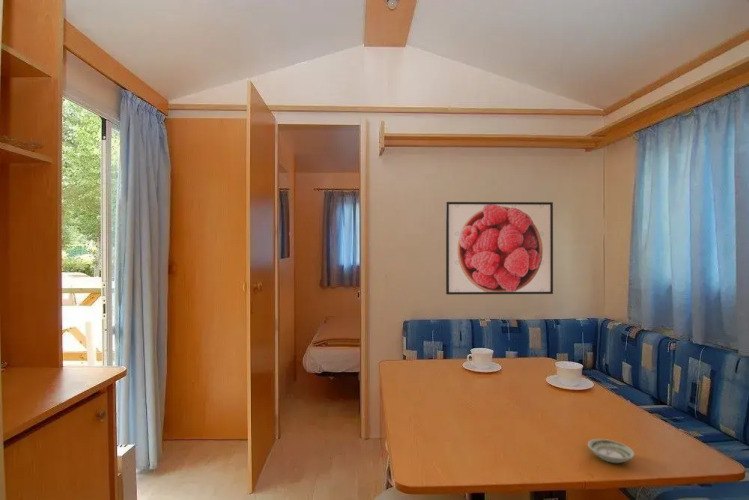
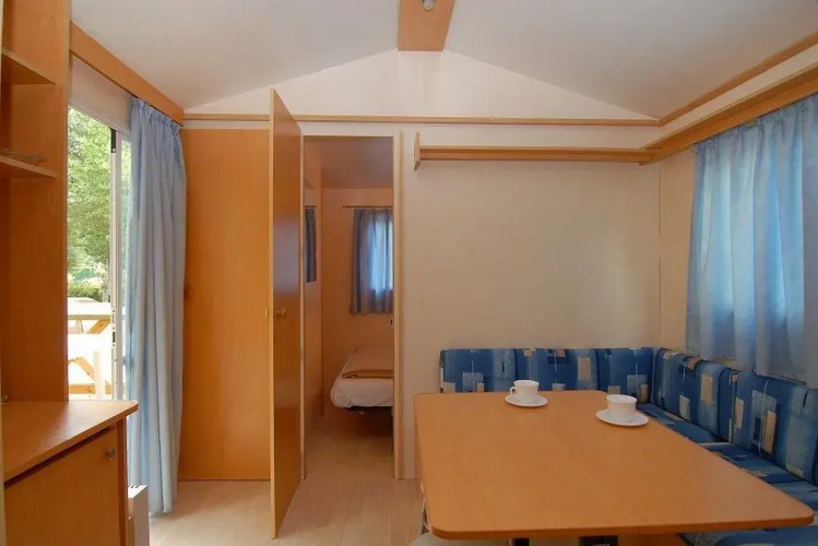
- saucer (610, 452)
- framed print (499, 248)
